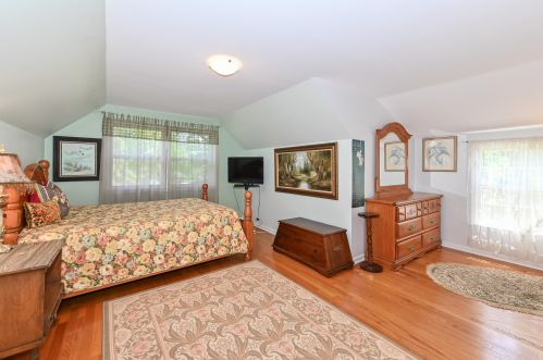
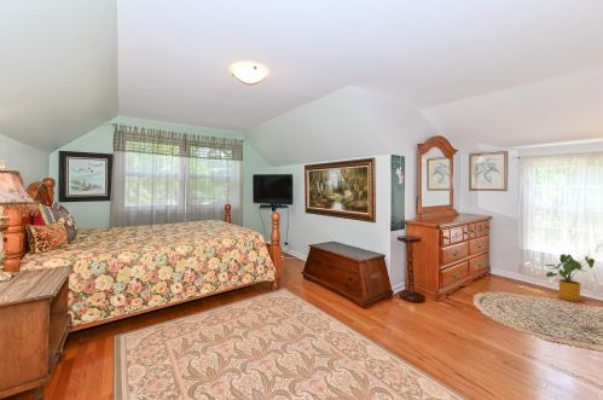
+ house plant (568, 277)
